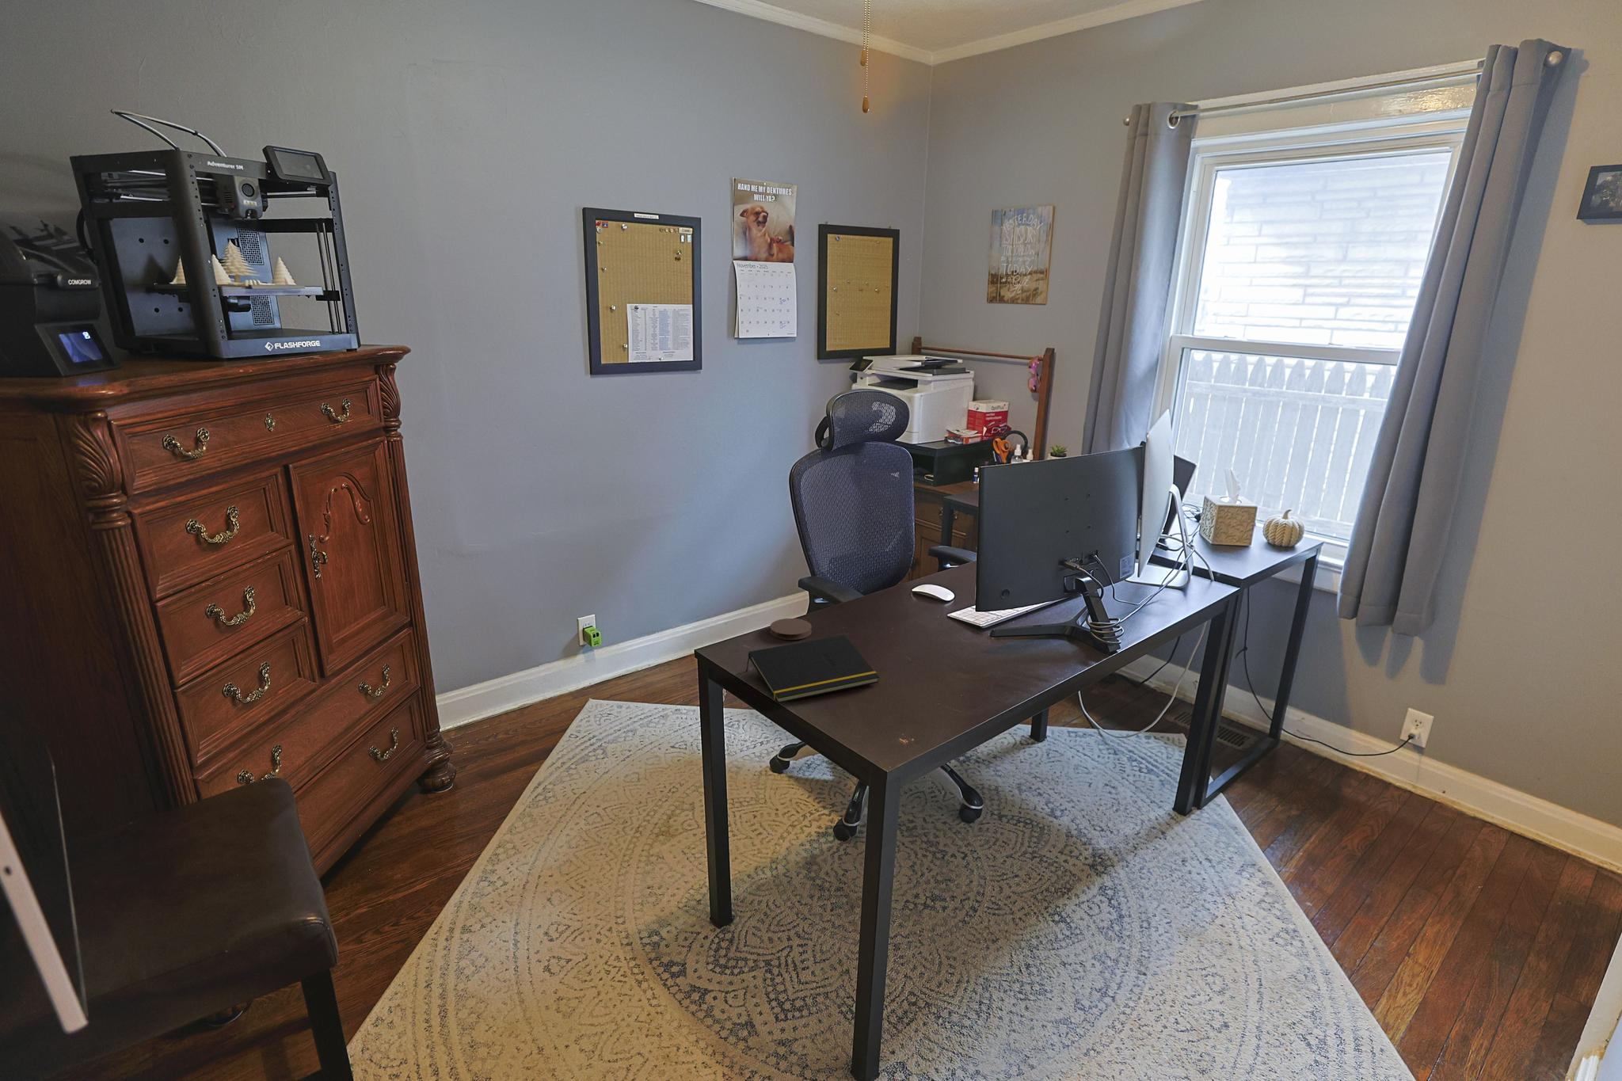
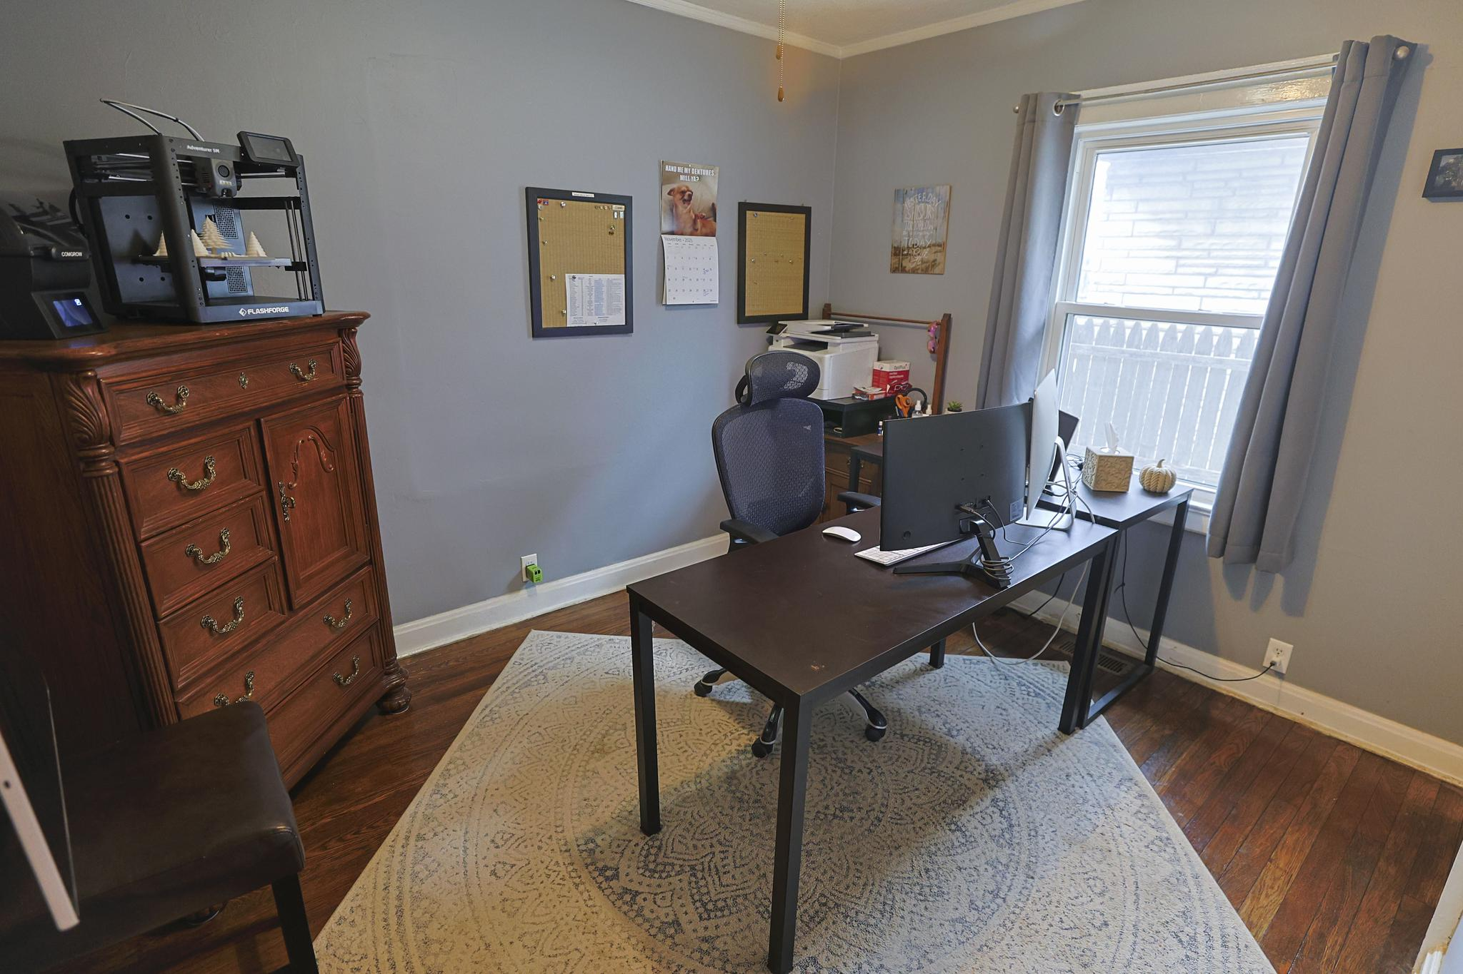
- coaster (790, 629)
- notepad (813, 667)
